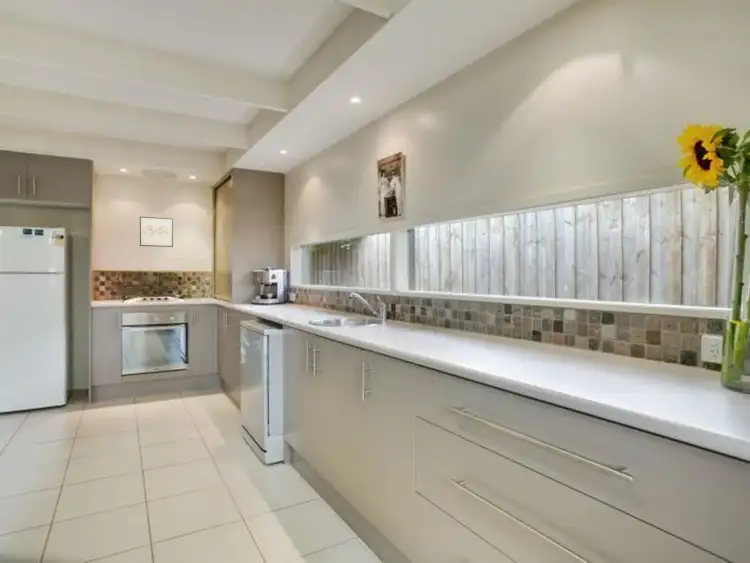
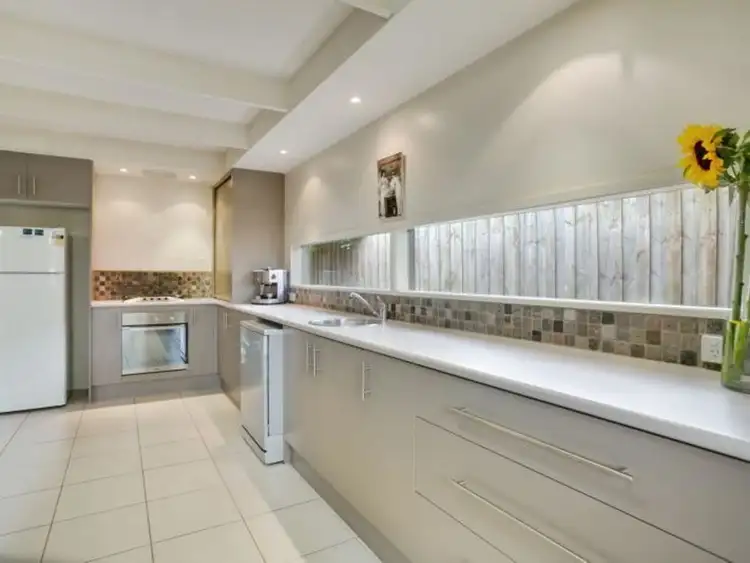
- wall art (156, 232)
